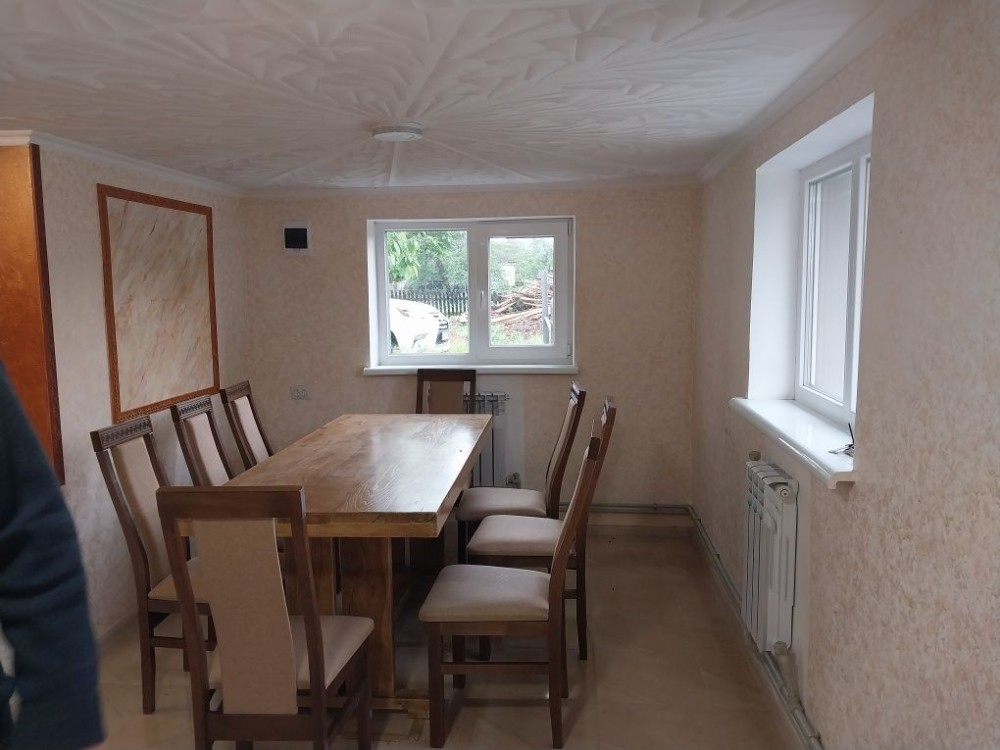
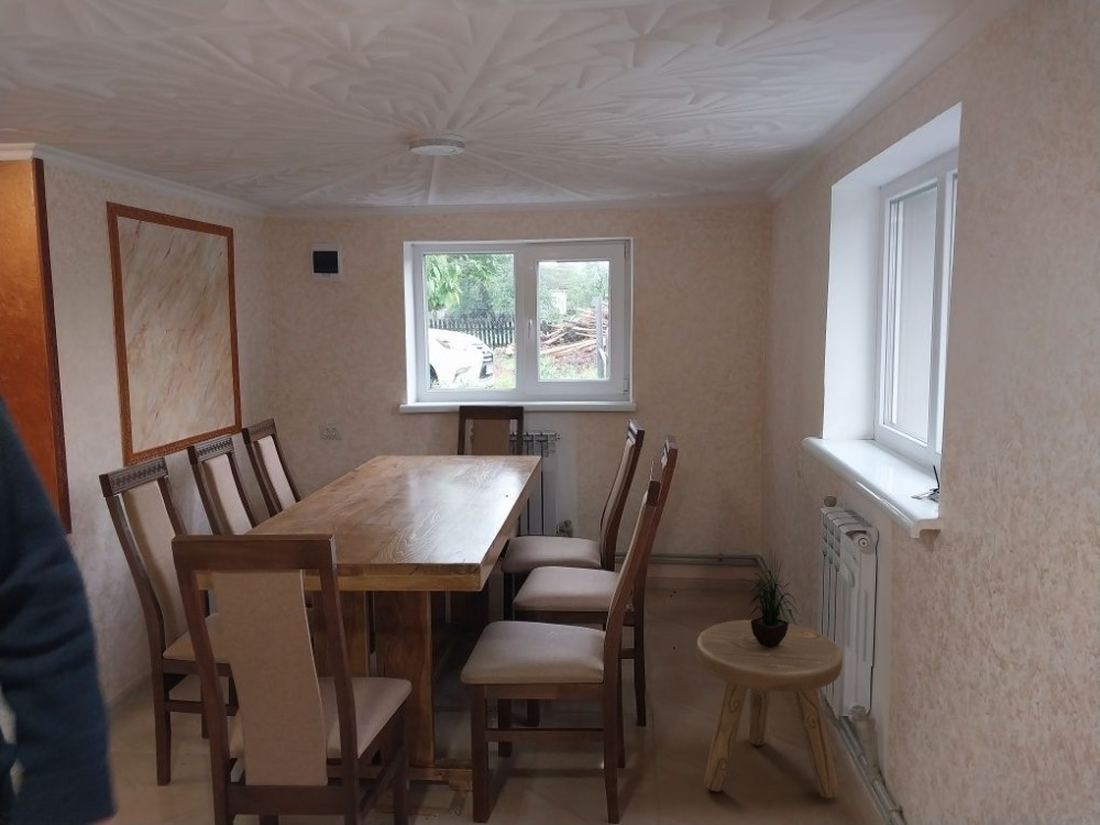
+ stool (766, 708)
+ potted plant (770, 588)
